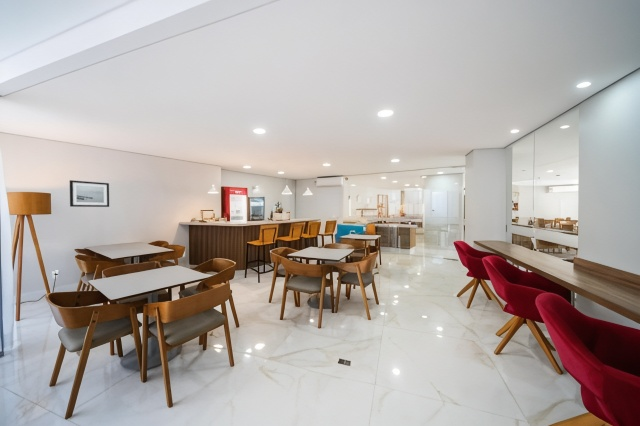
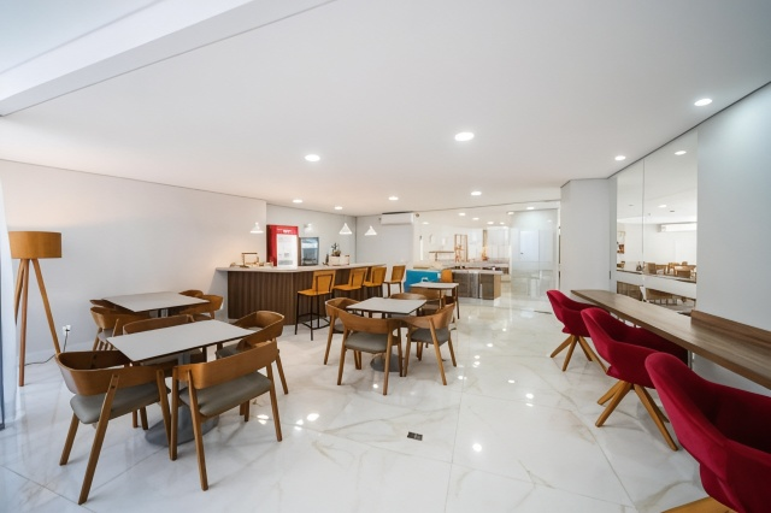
- wall art (90, 194)
